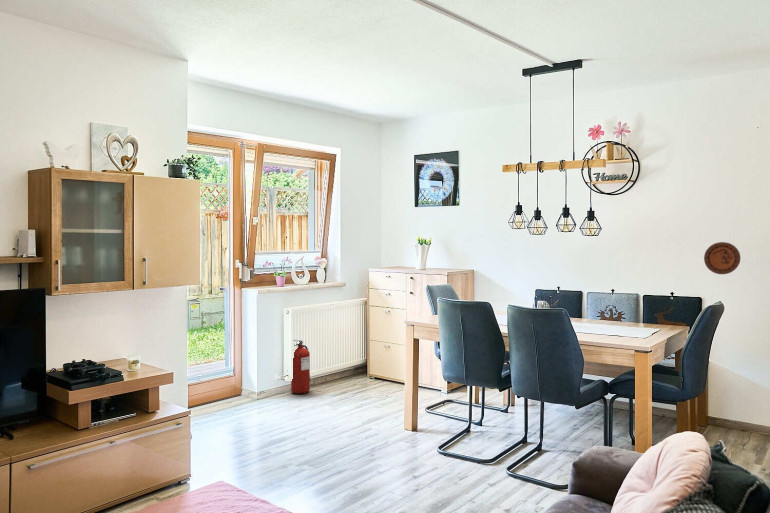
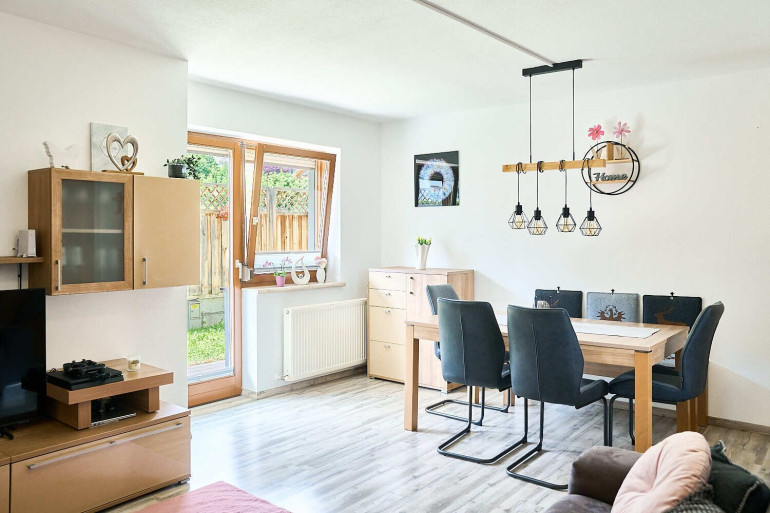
- decorative plate (722, 258)
- fire extinguisher (301, 365)
